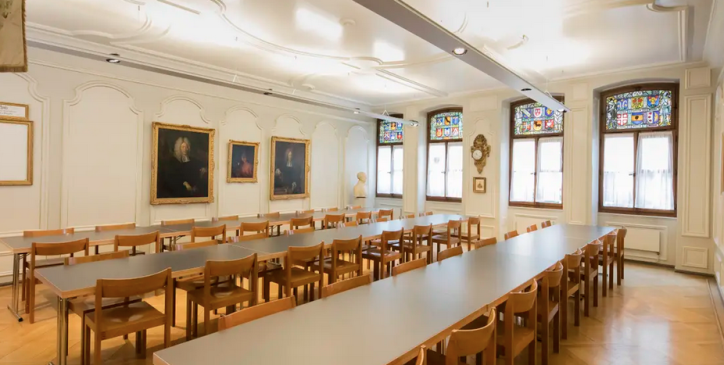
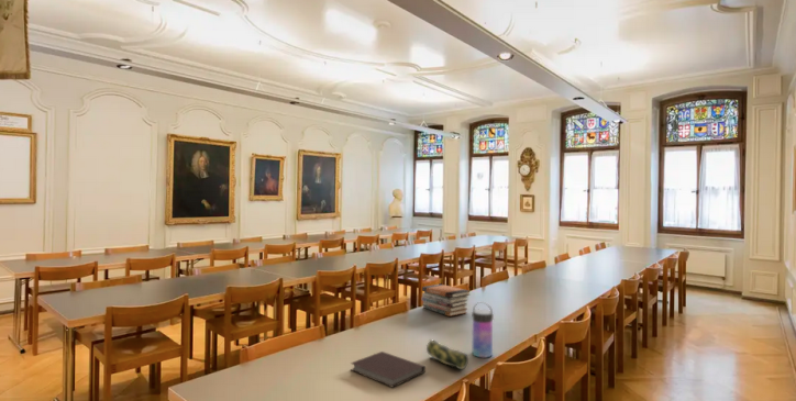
+ notebook (387, 367)
+ pencil case (445, 354)
+ book stack (444, 299)
+ water bottle (482, 327)
